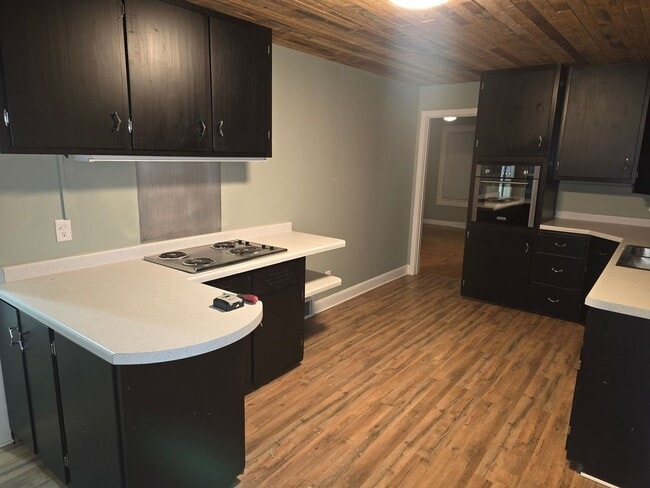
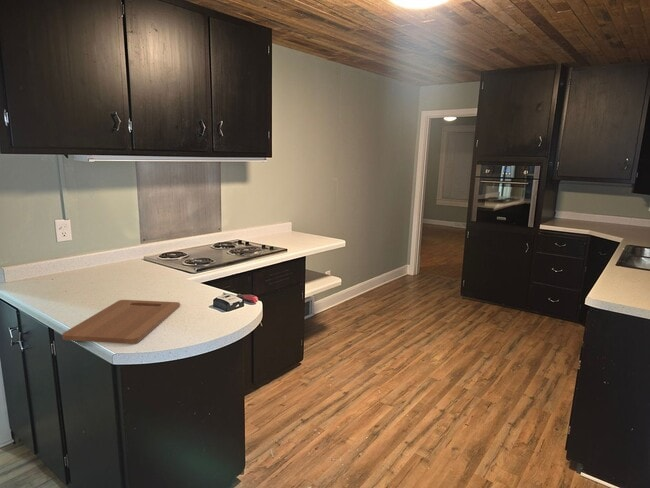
+ cutting board (127, 319)
